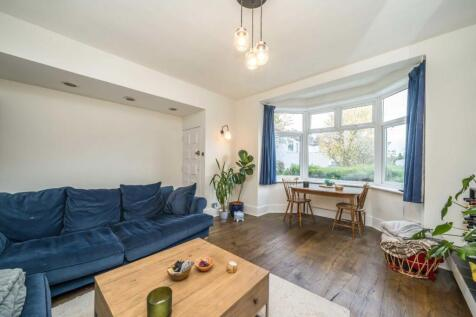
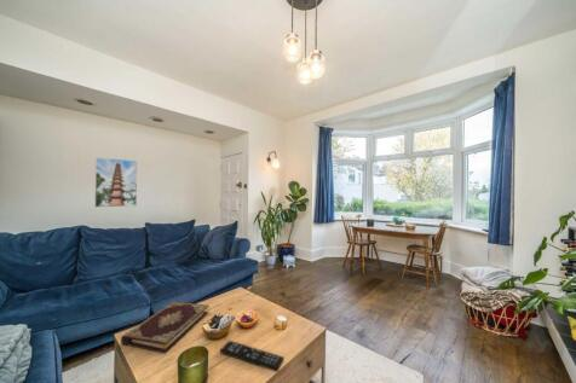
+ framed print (116, 182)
+ book (169, 323)
+ remote control (250, 354)
